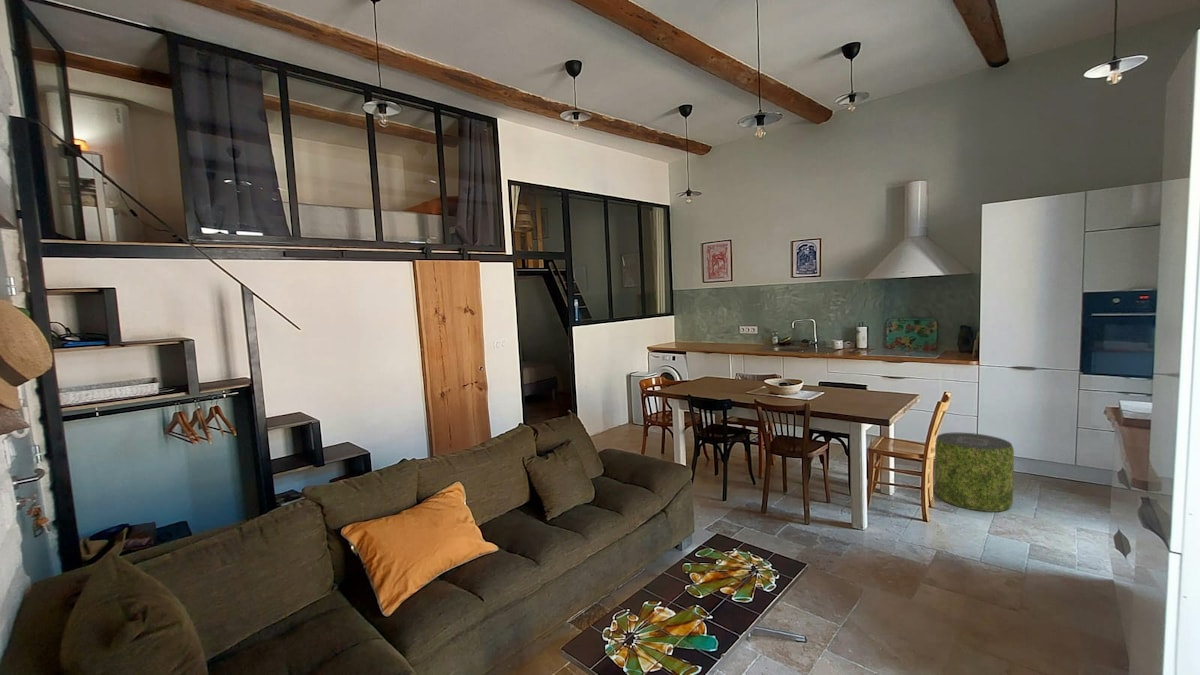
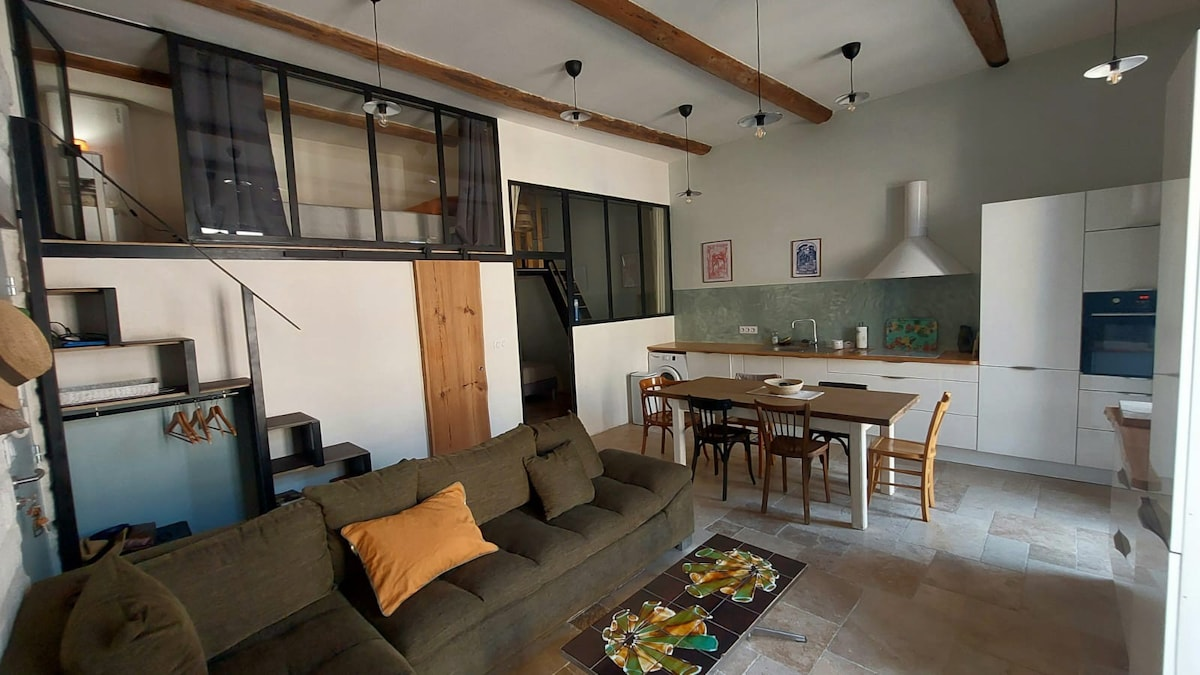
- pouf (972, 469)
